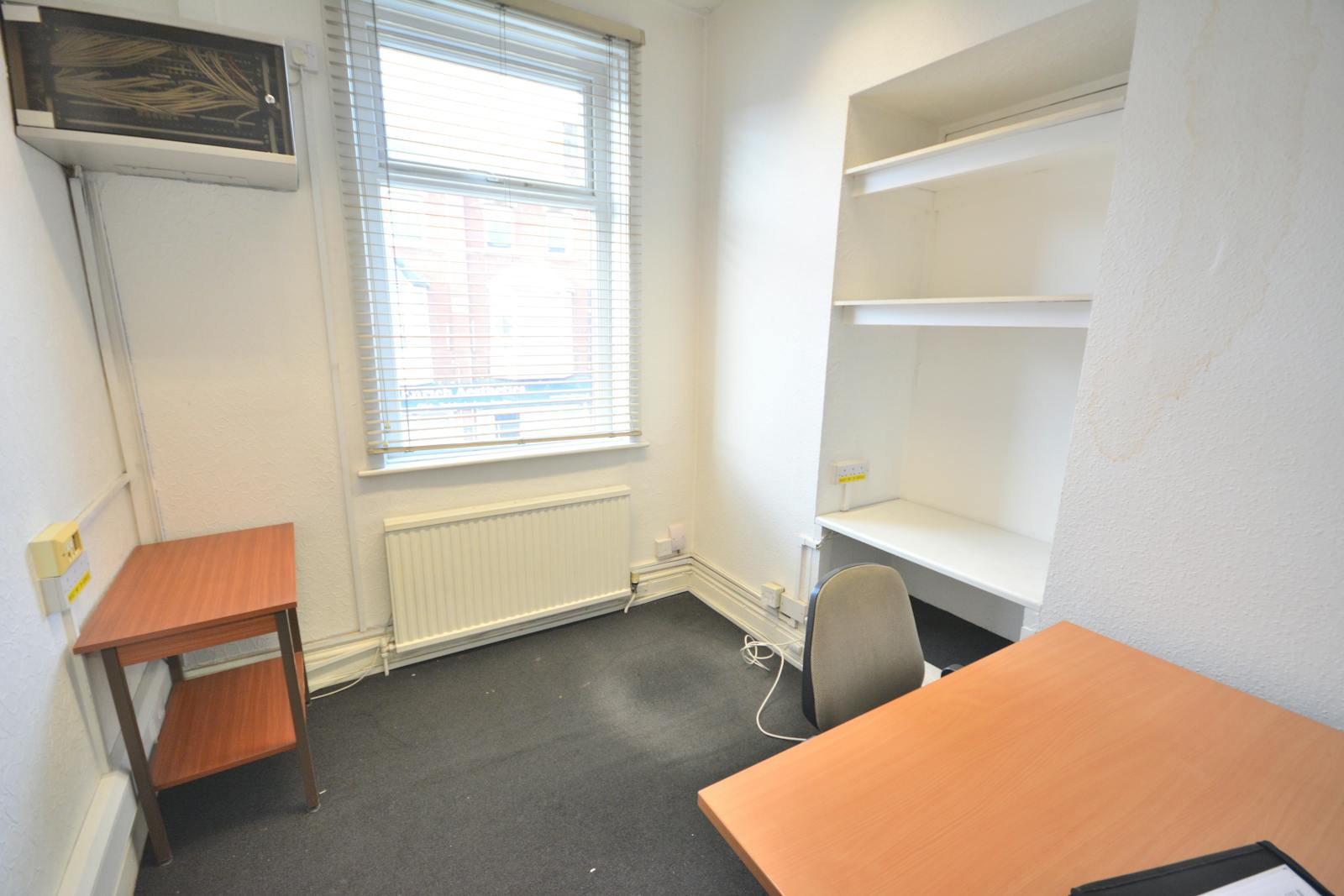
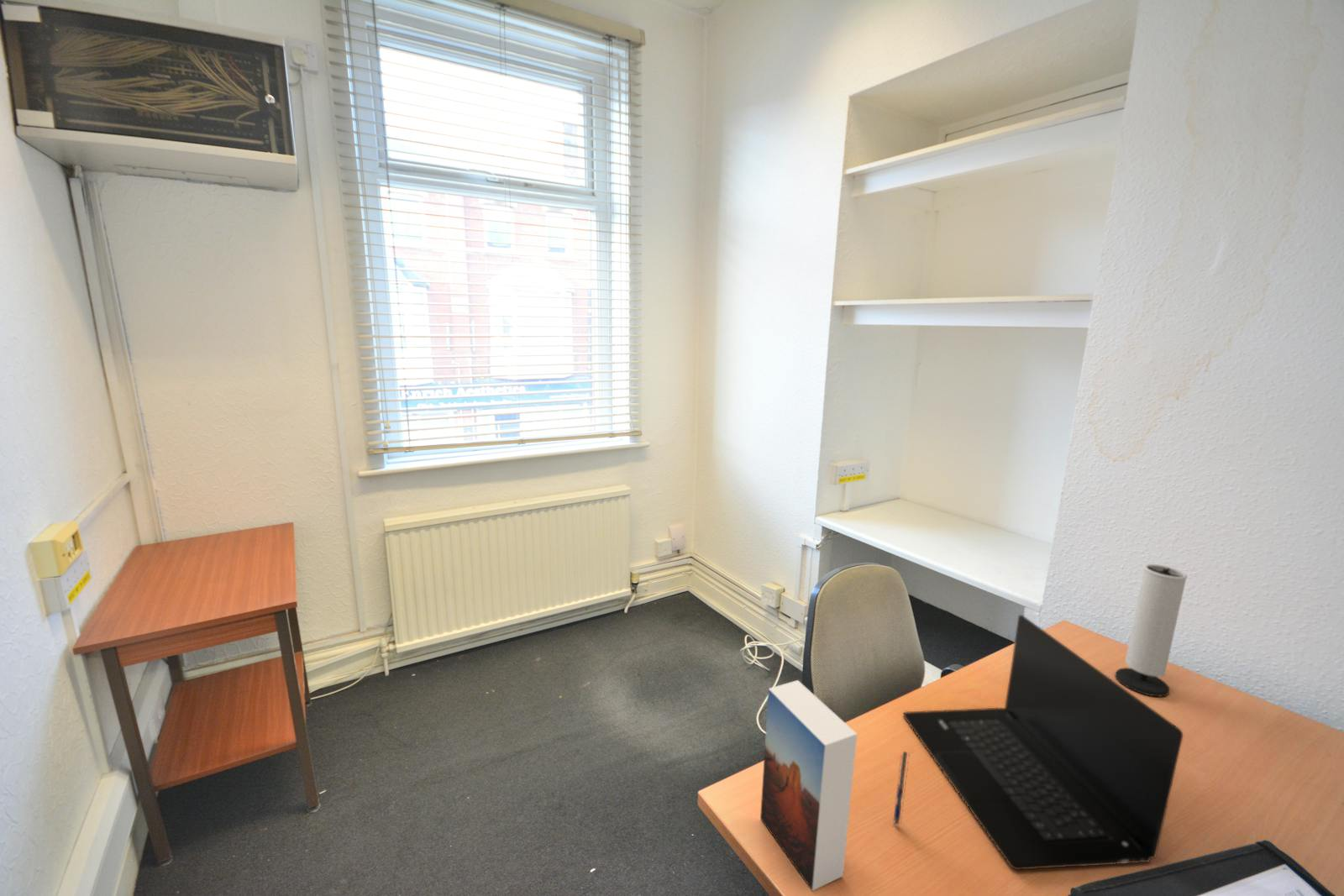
+ speaker (1152, 627)
+ pen (900, 788)
+ book (804, 779)
+ laptop (1017, 721)
